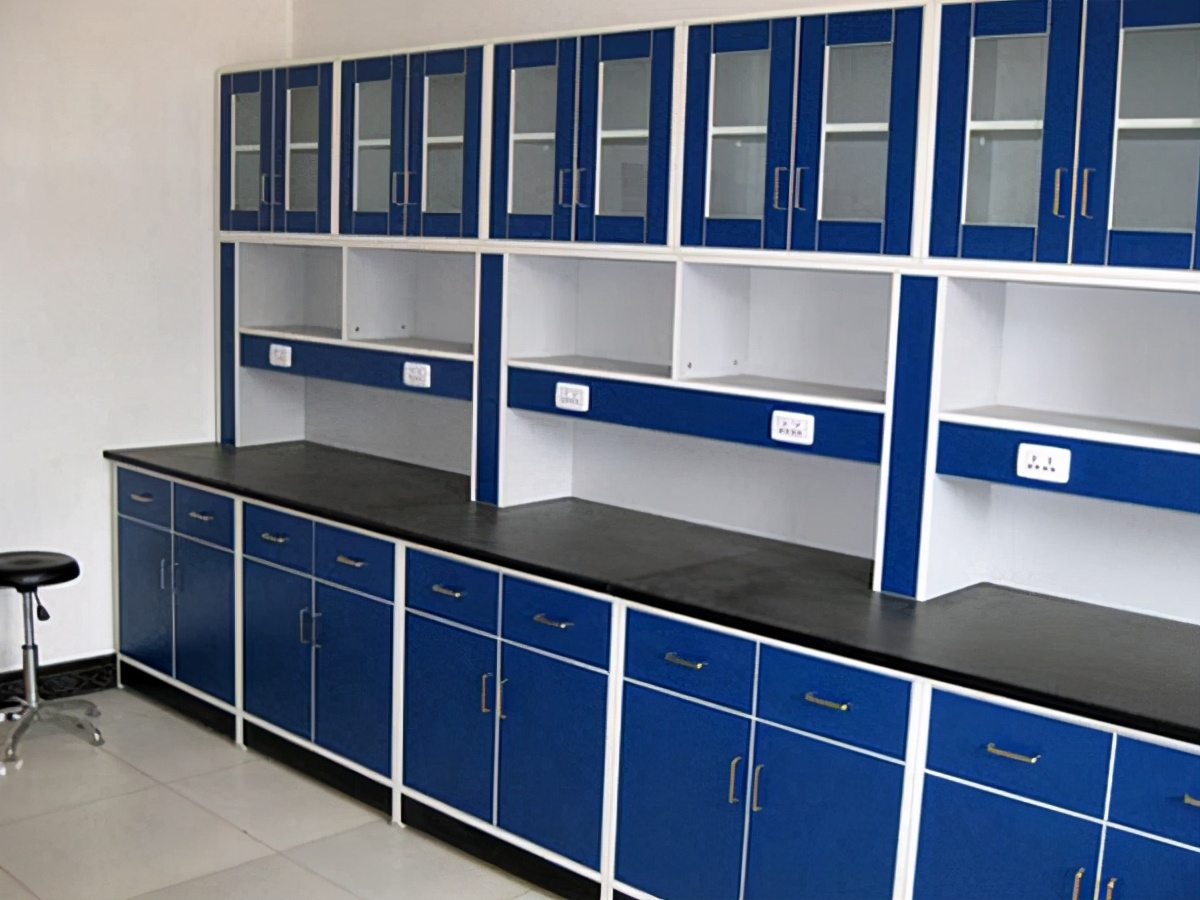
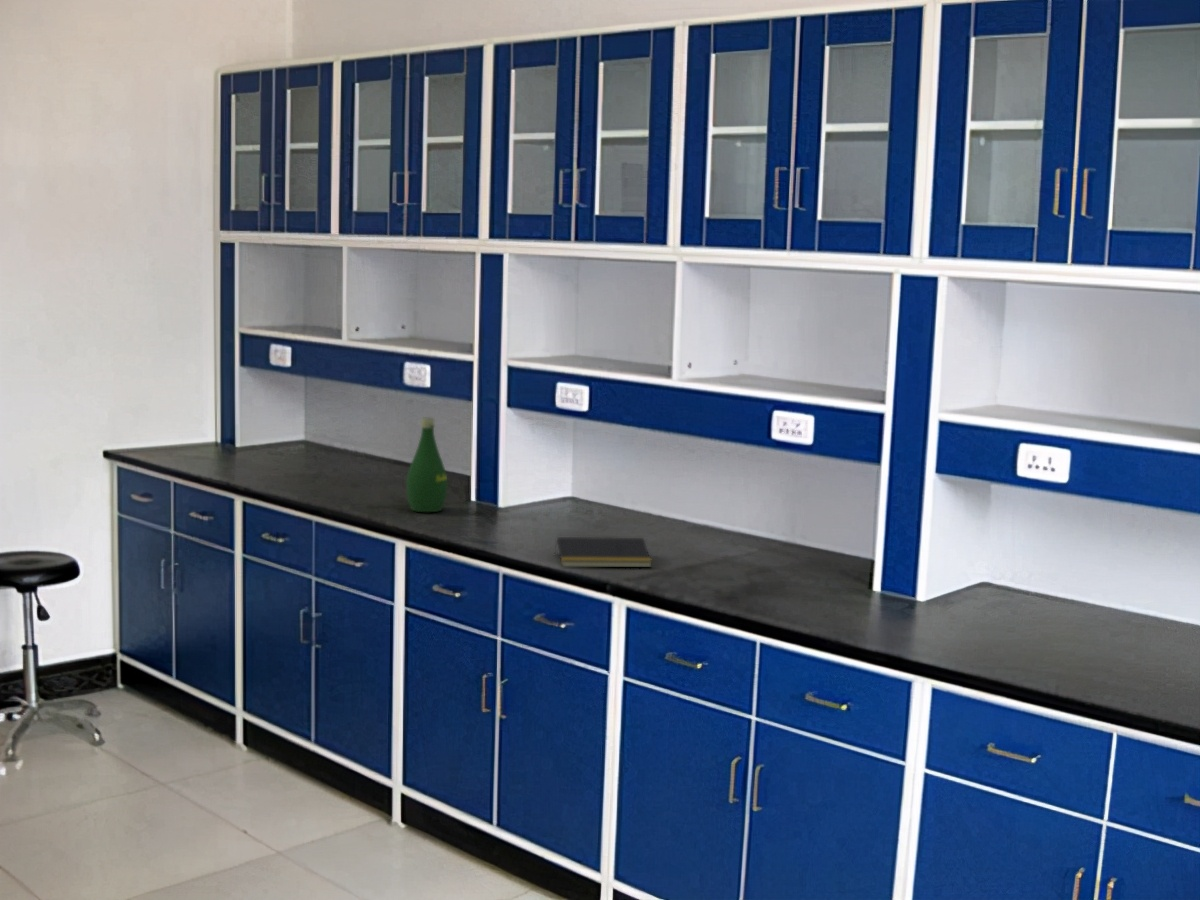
+ bottle (427, 464)
+ notepad (603, 551)
